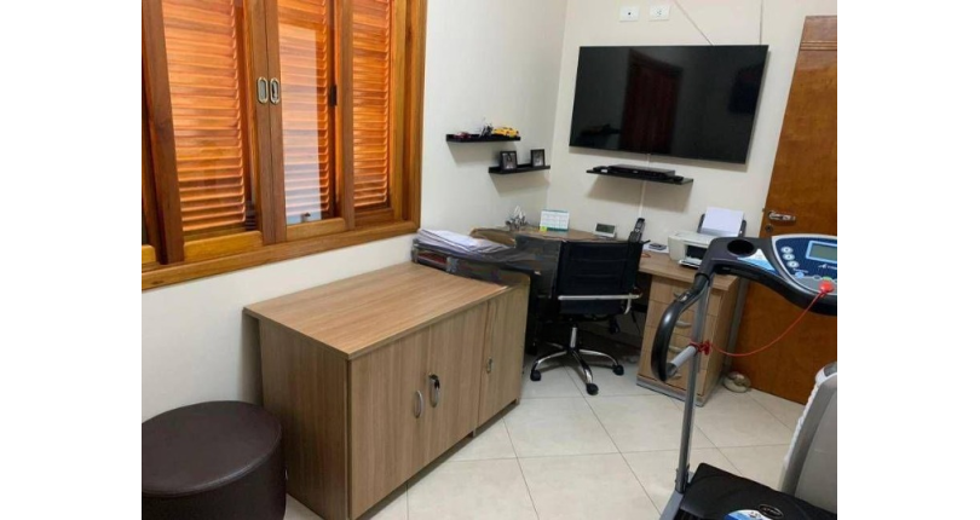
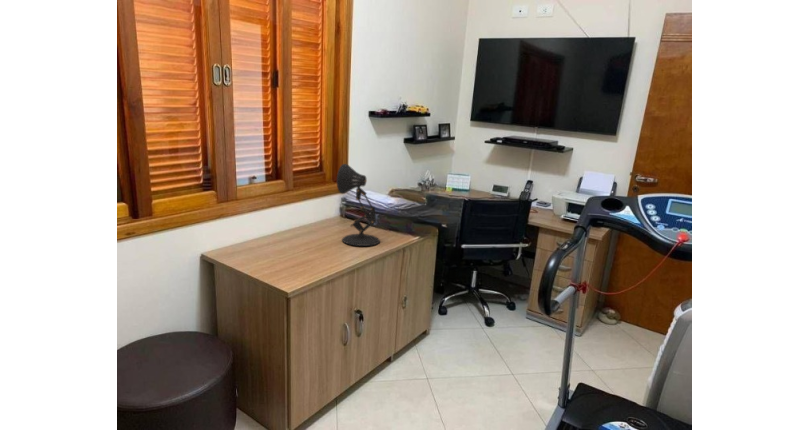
+ desk lamp (361, 203)
